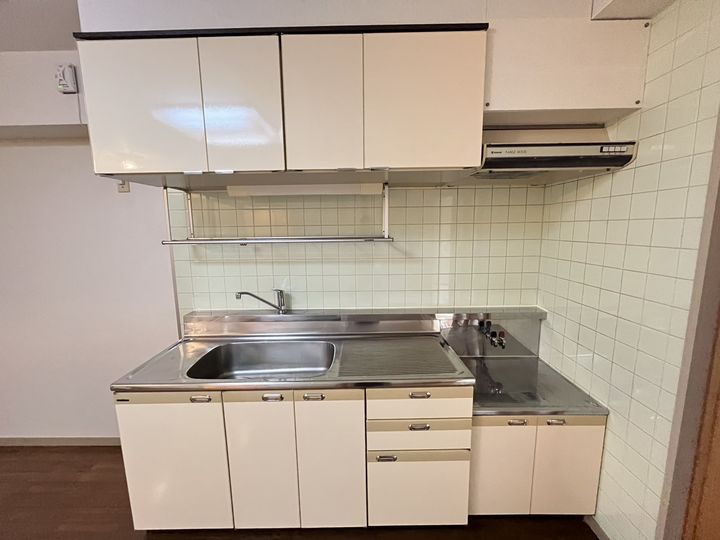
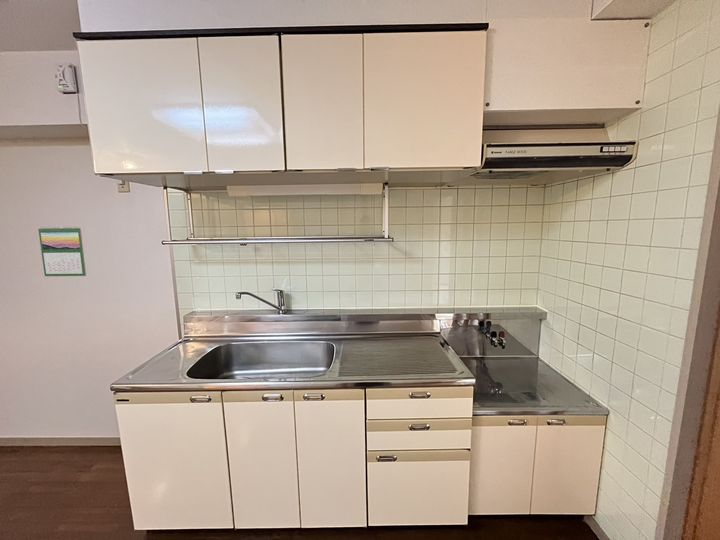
+ calendar (62, 251)
